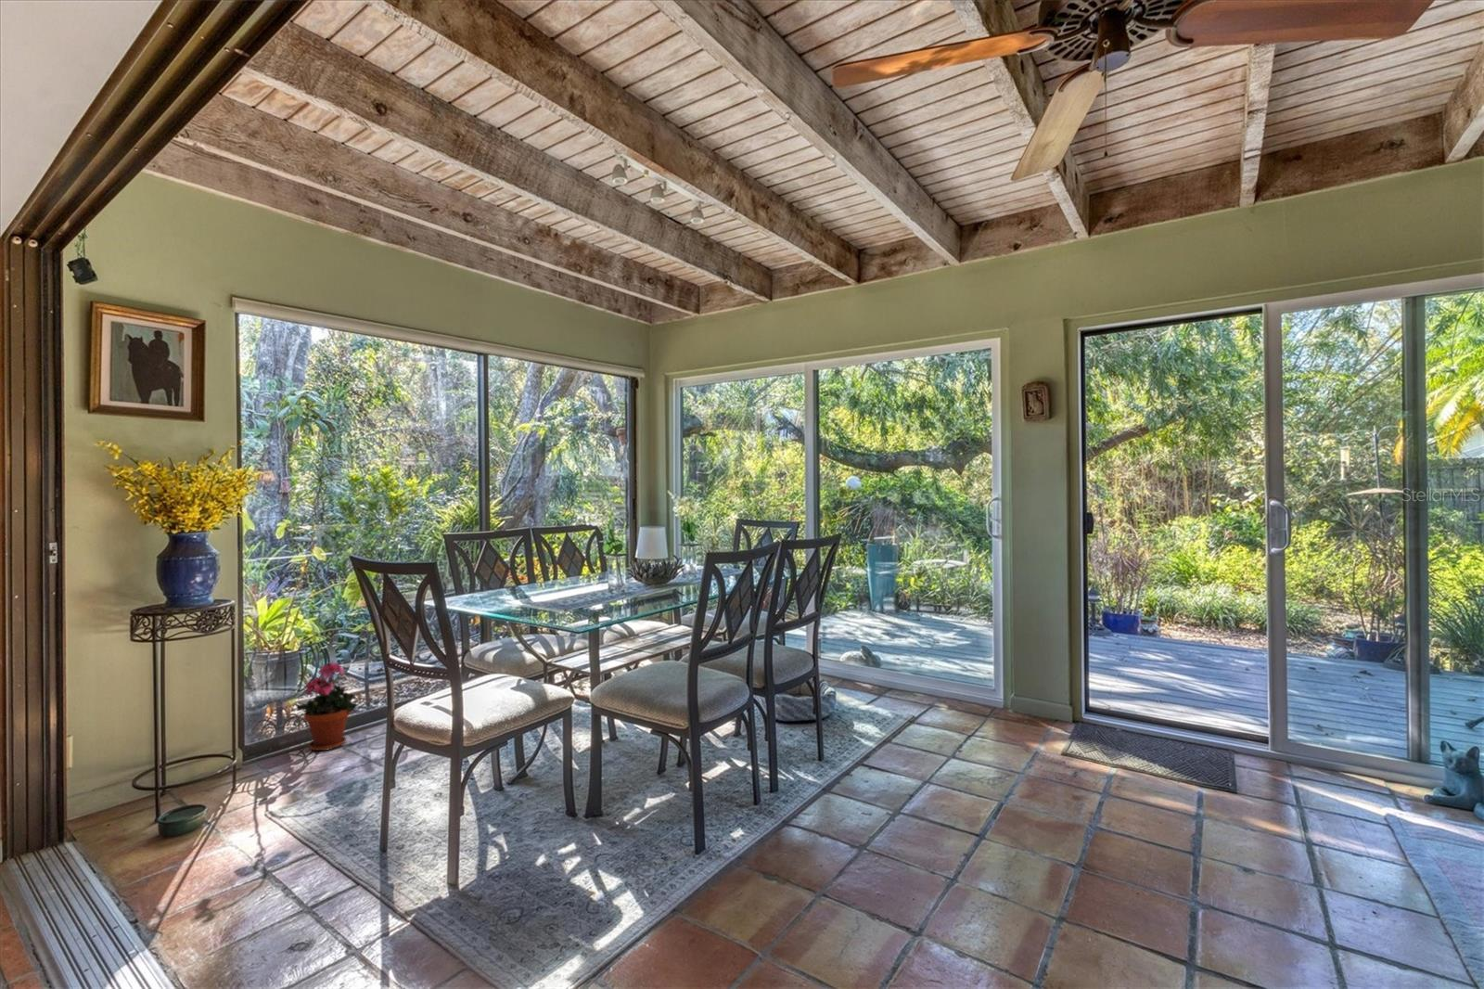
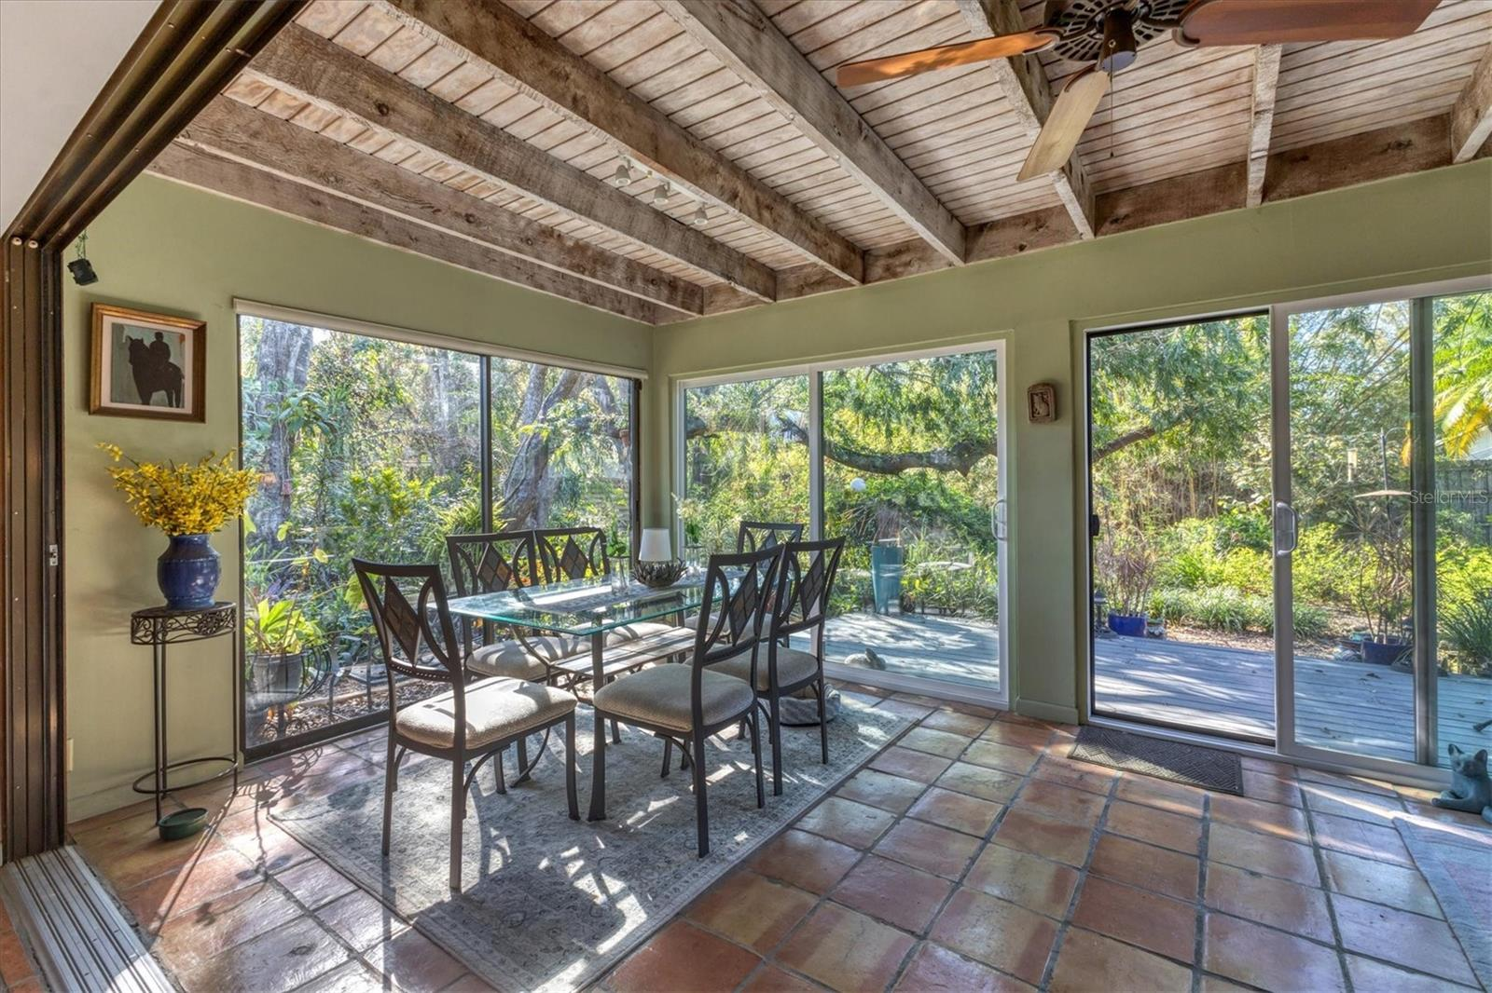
- potted plant (327, 703)
